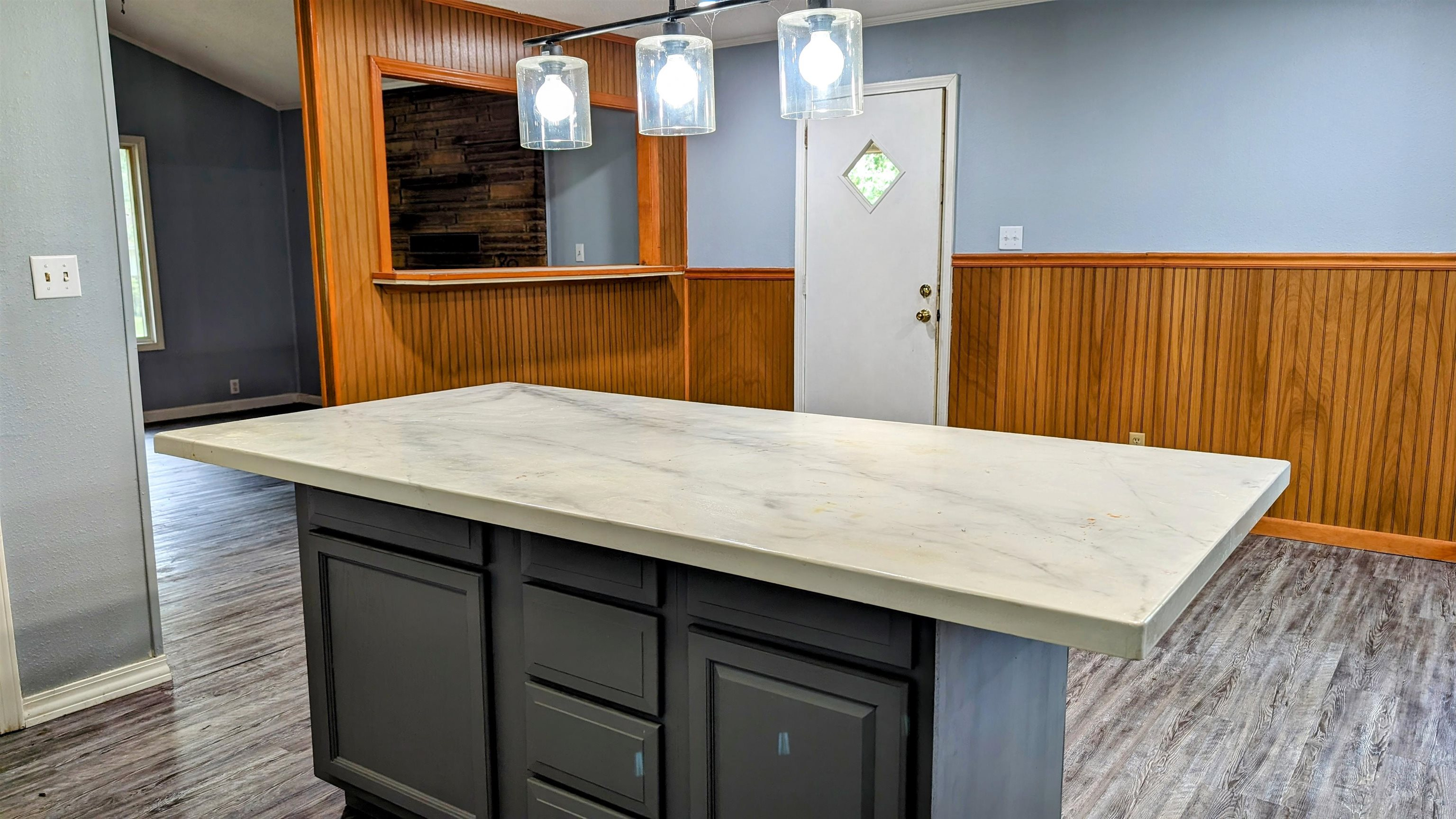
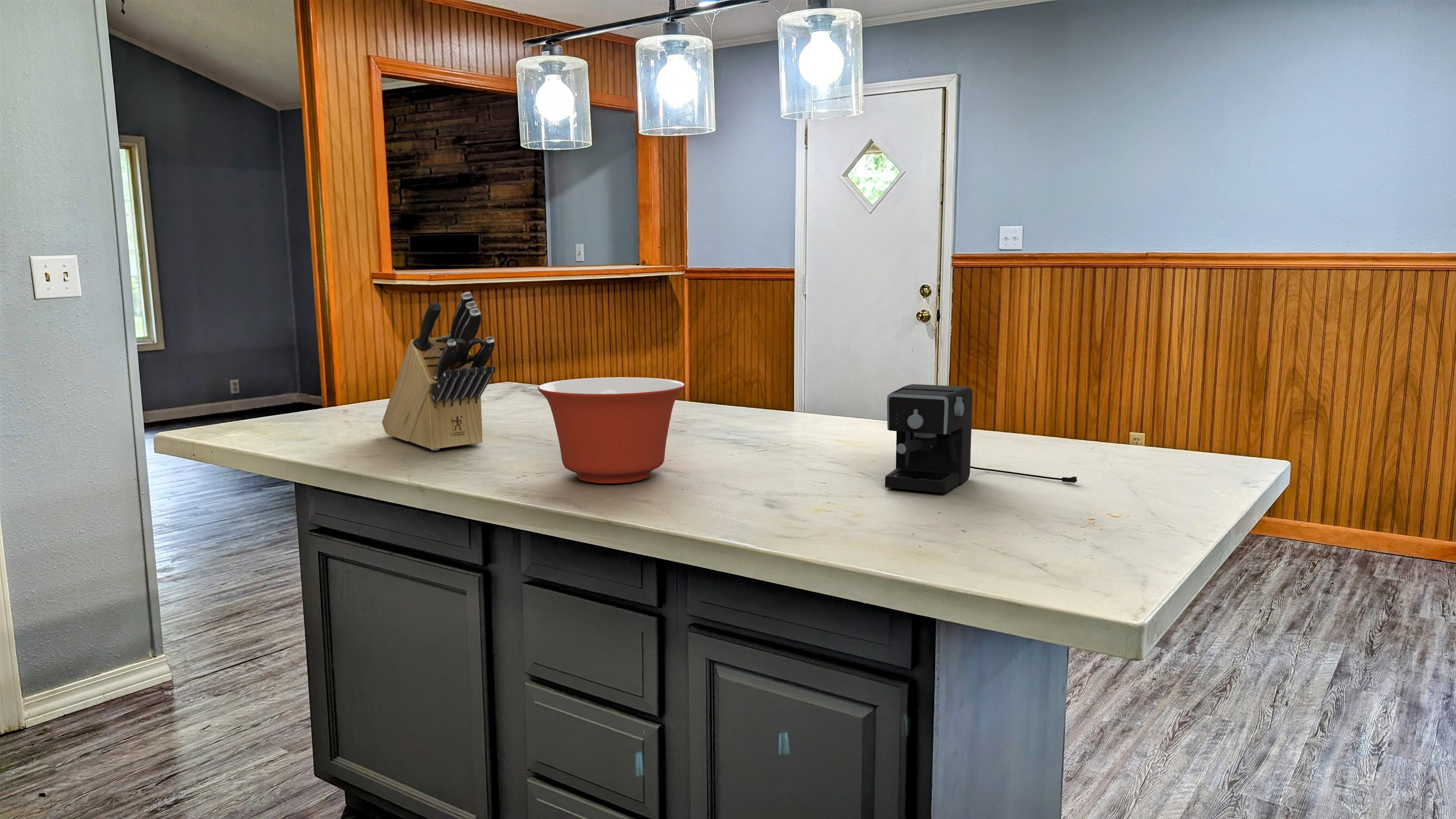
+ knife block (436, 368)
+ mixing bowl (613, 430)
+ coffee maker (971, 439)
